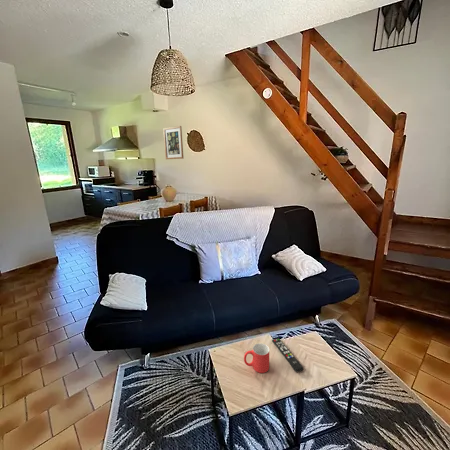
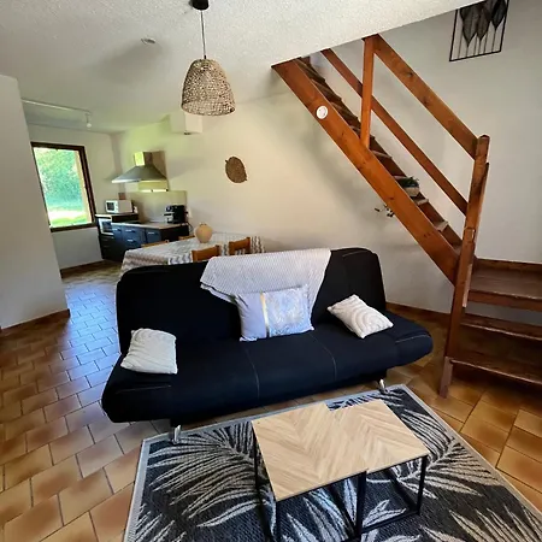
- remote control (286, 353)
- wall art (173, 143)
- mug (256, 357)
